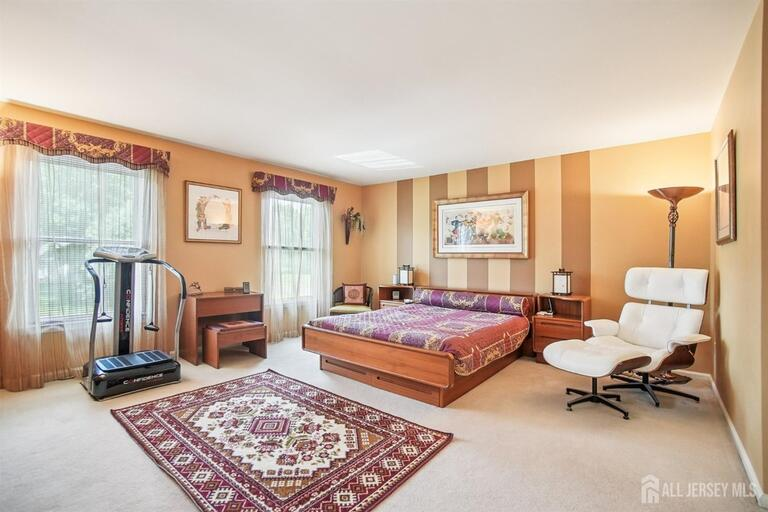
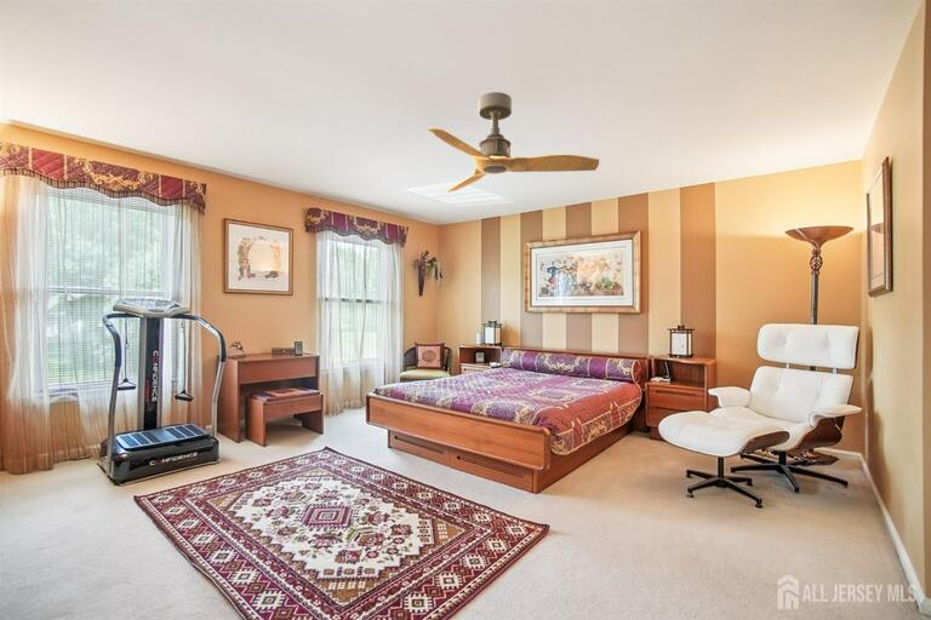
+ ceiling fan (508, 140)
